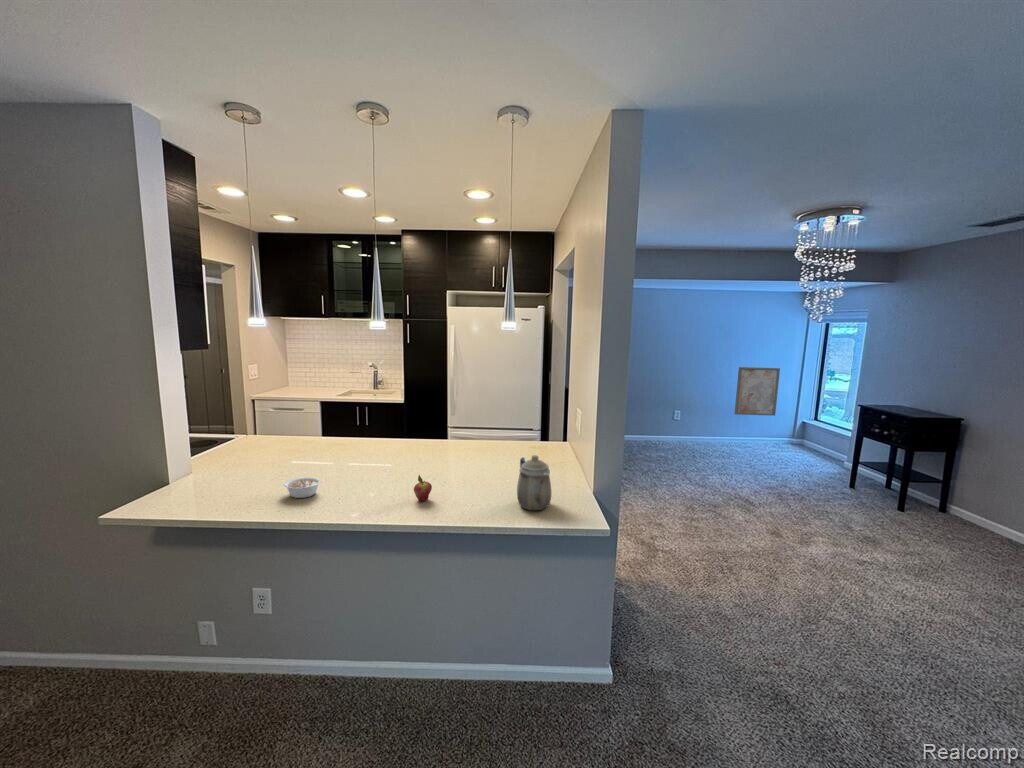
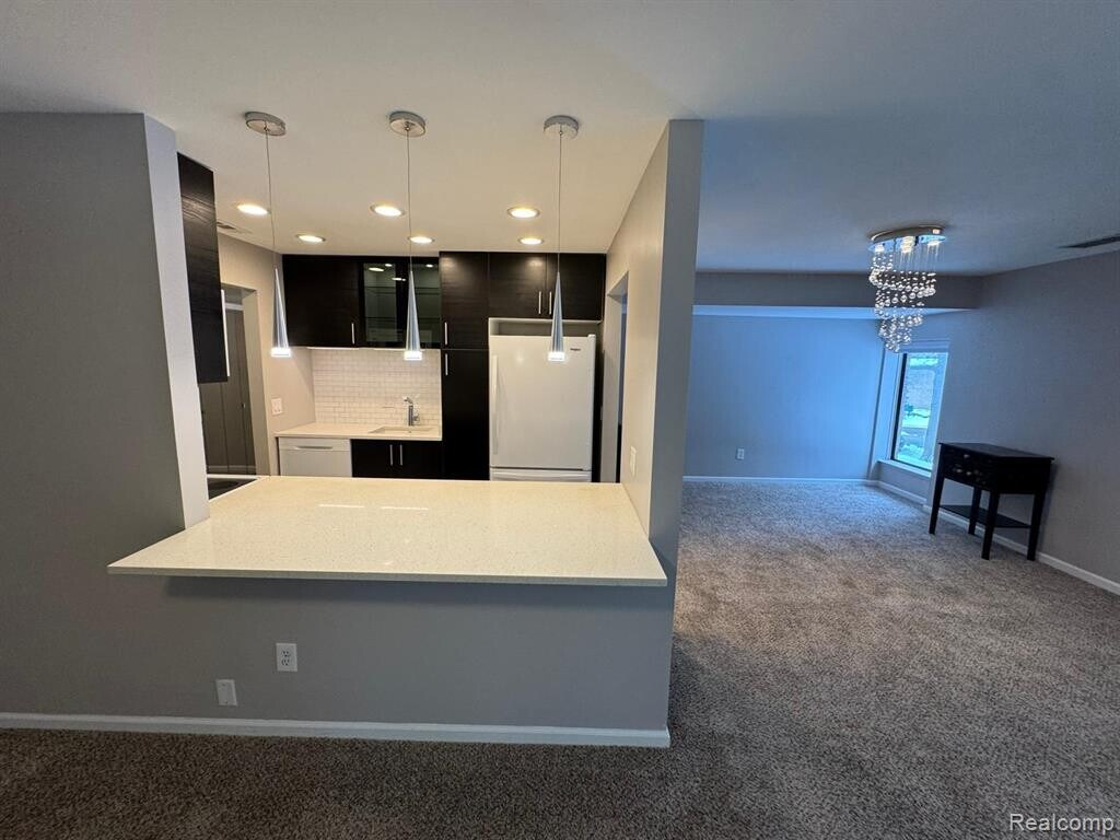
- fruit (422, 487)
- teapot (534, 480)
- legume (304, 487)
- wall art (757, 391)
